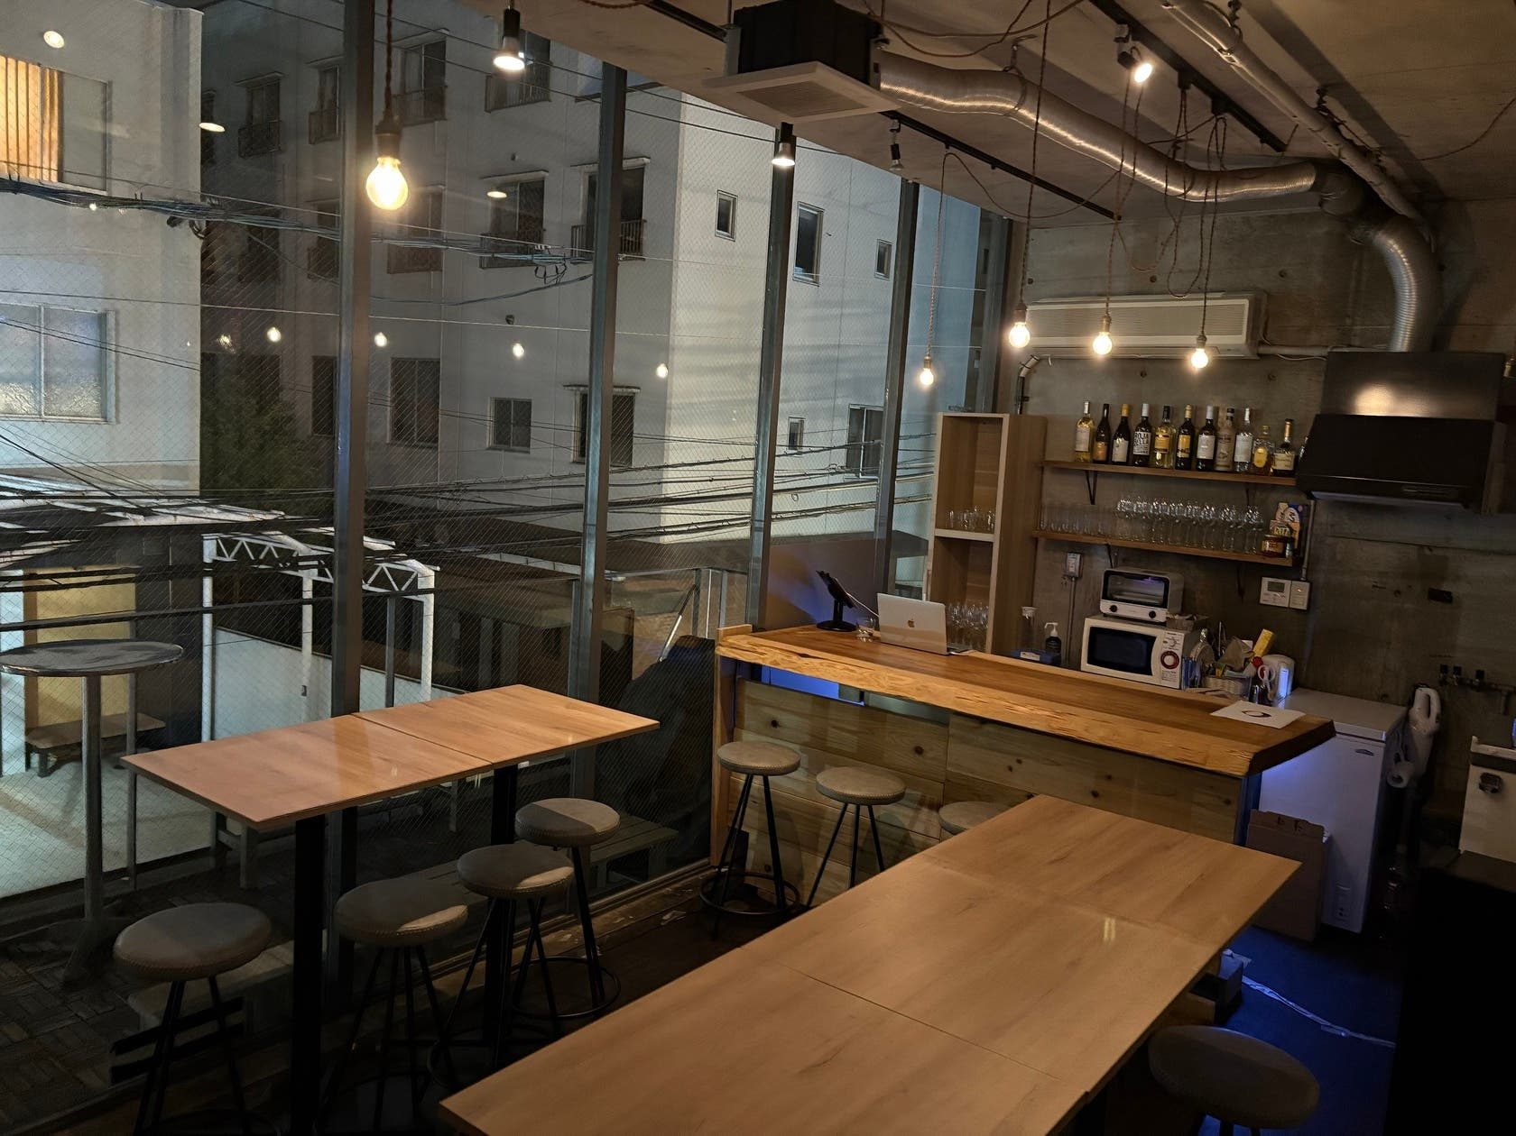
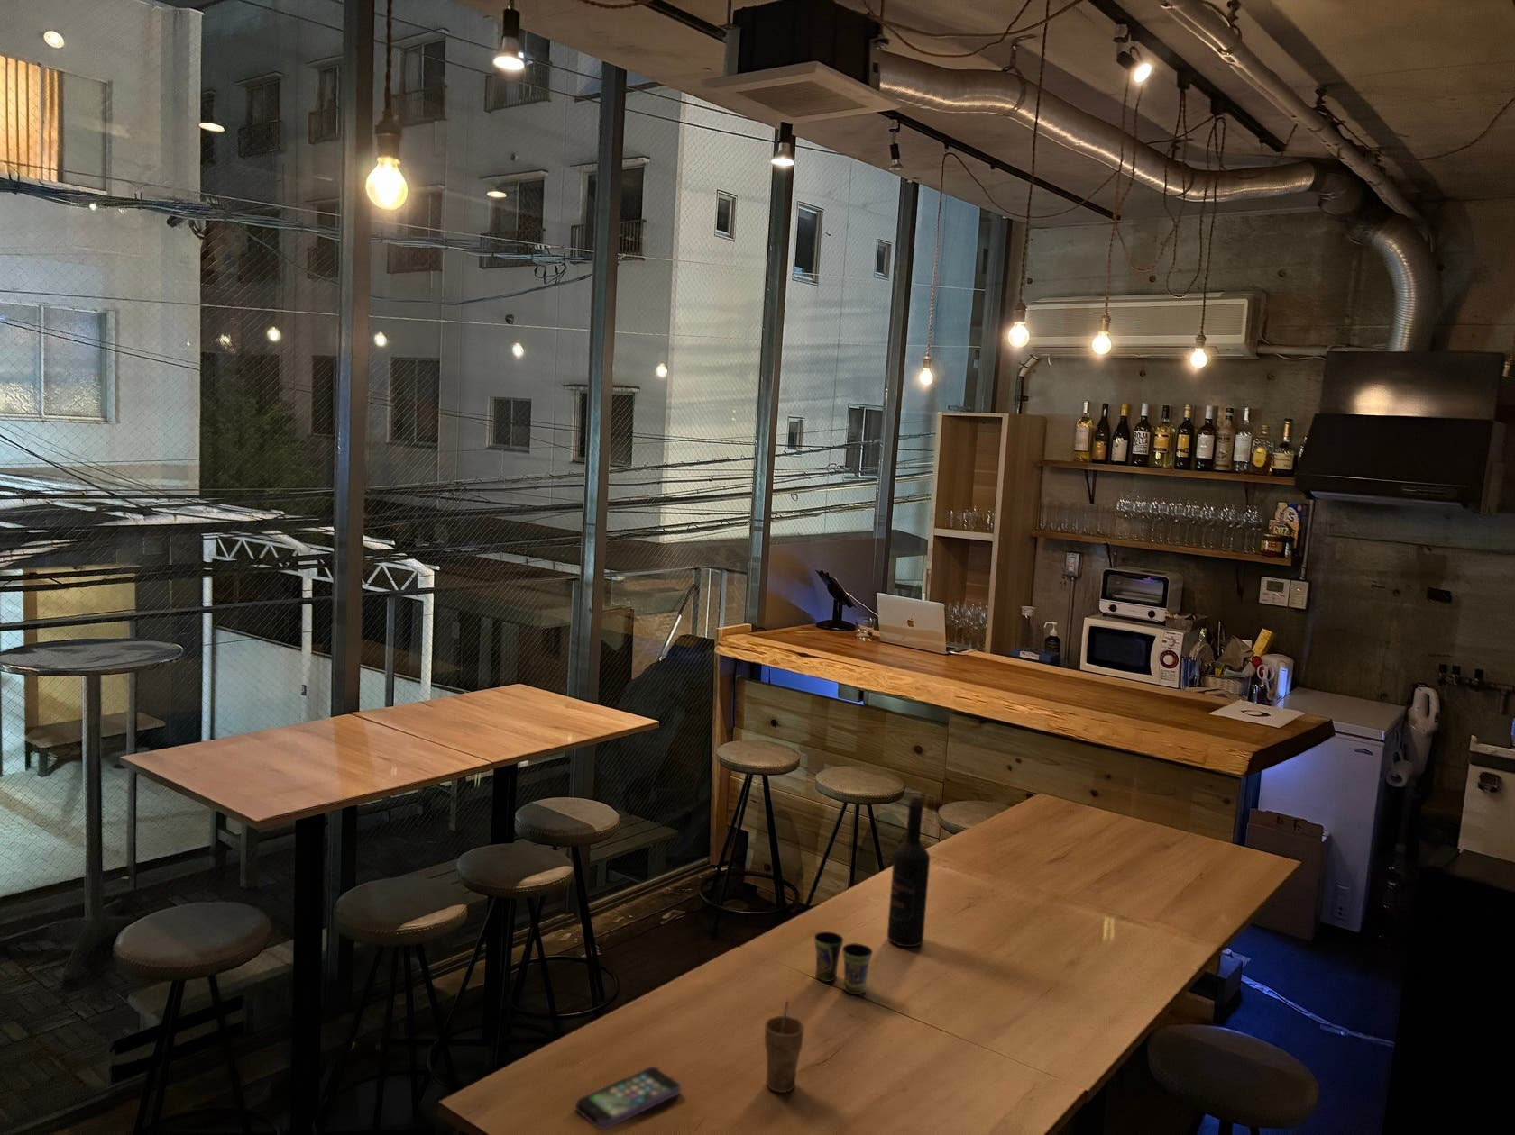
+ cup (783, 1047)
+ smartphone (629, 1097)
+ cup (845, 963)
+ wine bottle (910, 868)
